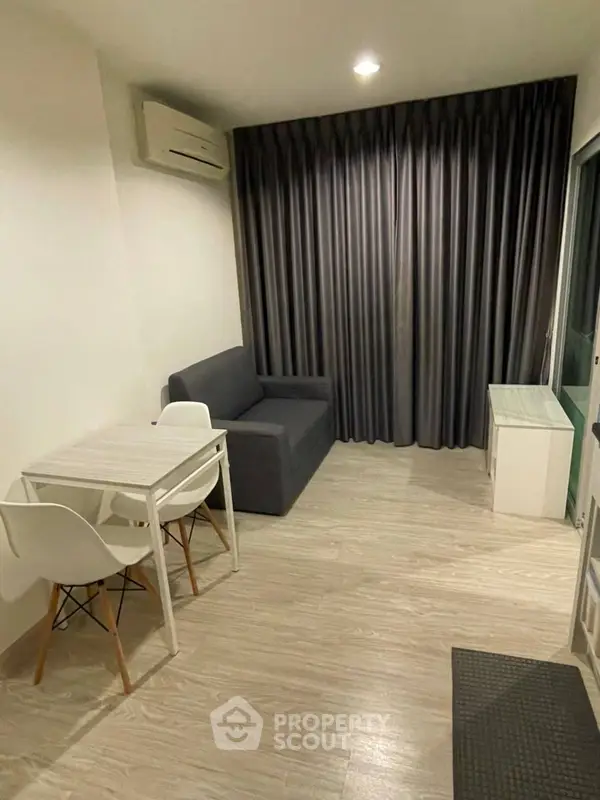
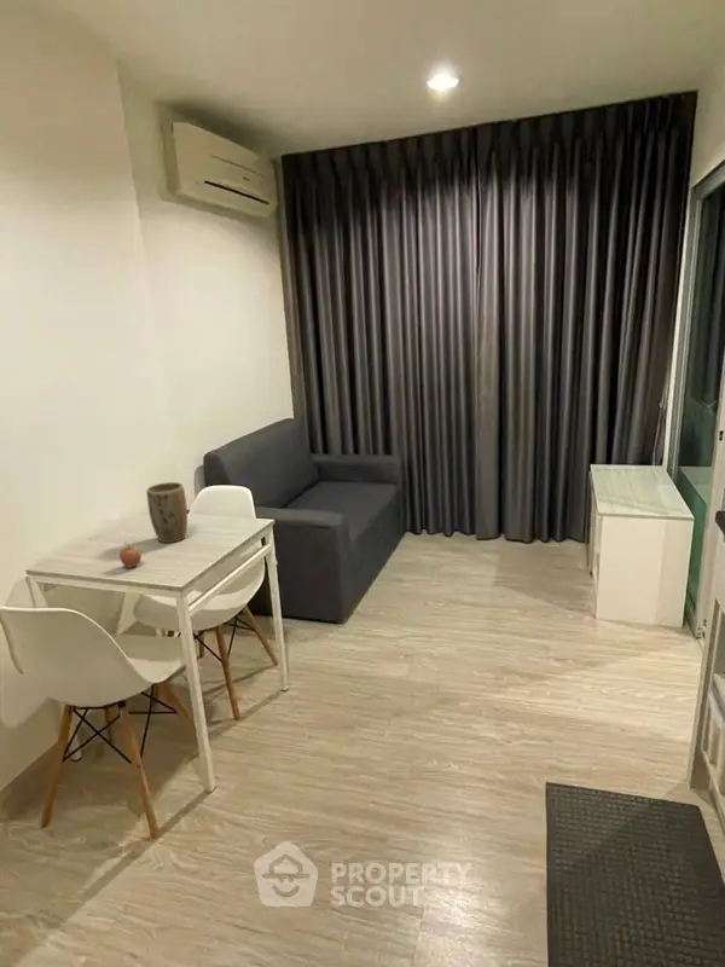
+ fruit (129, 554)
+ plant pot (168, 513)
